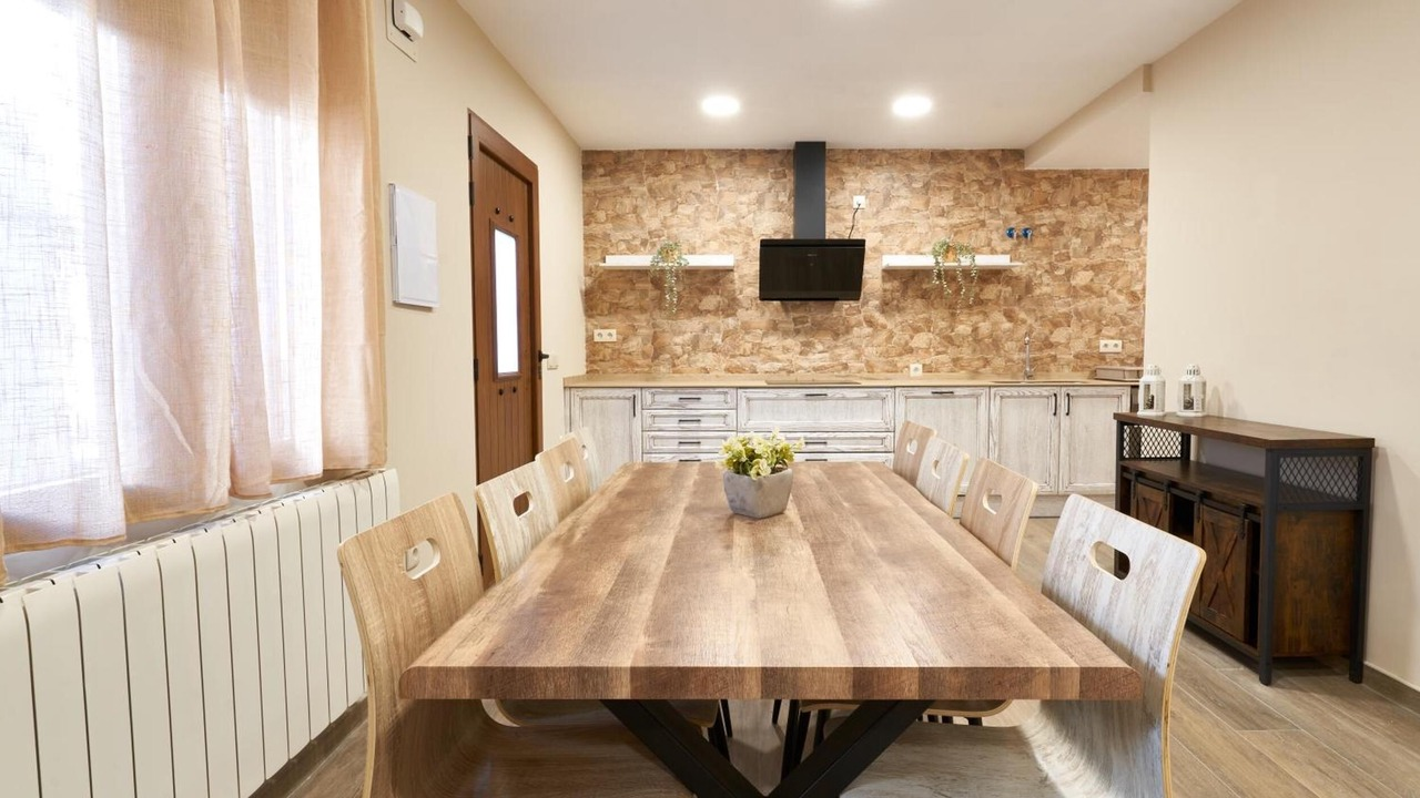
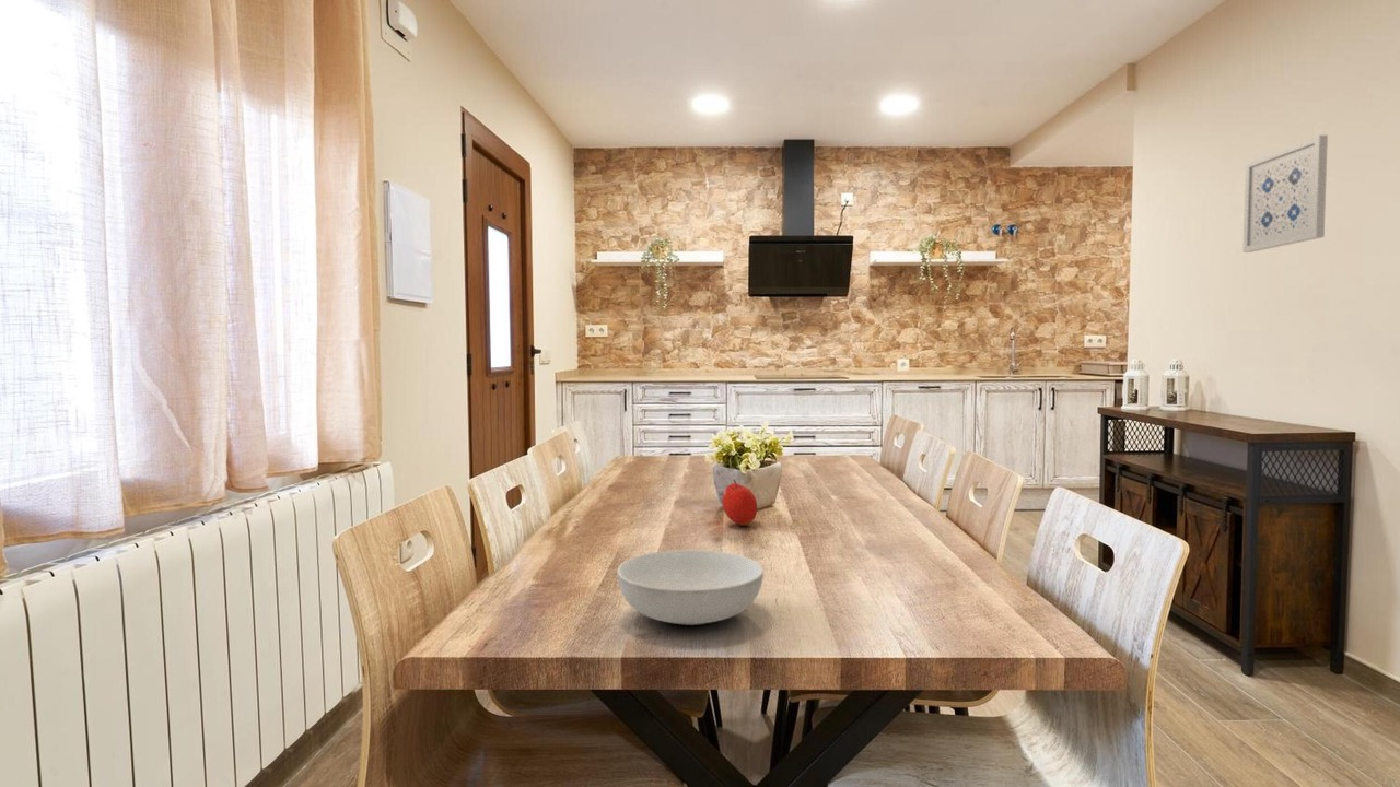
+ fruit (739, 501)
+ wall art (1282, 197)
+ serving bowl (690, 590)
